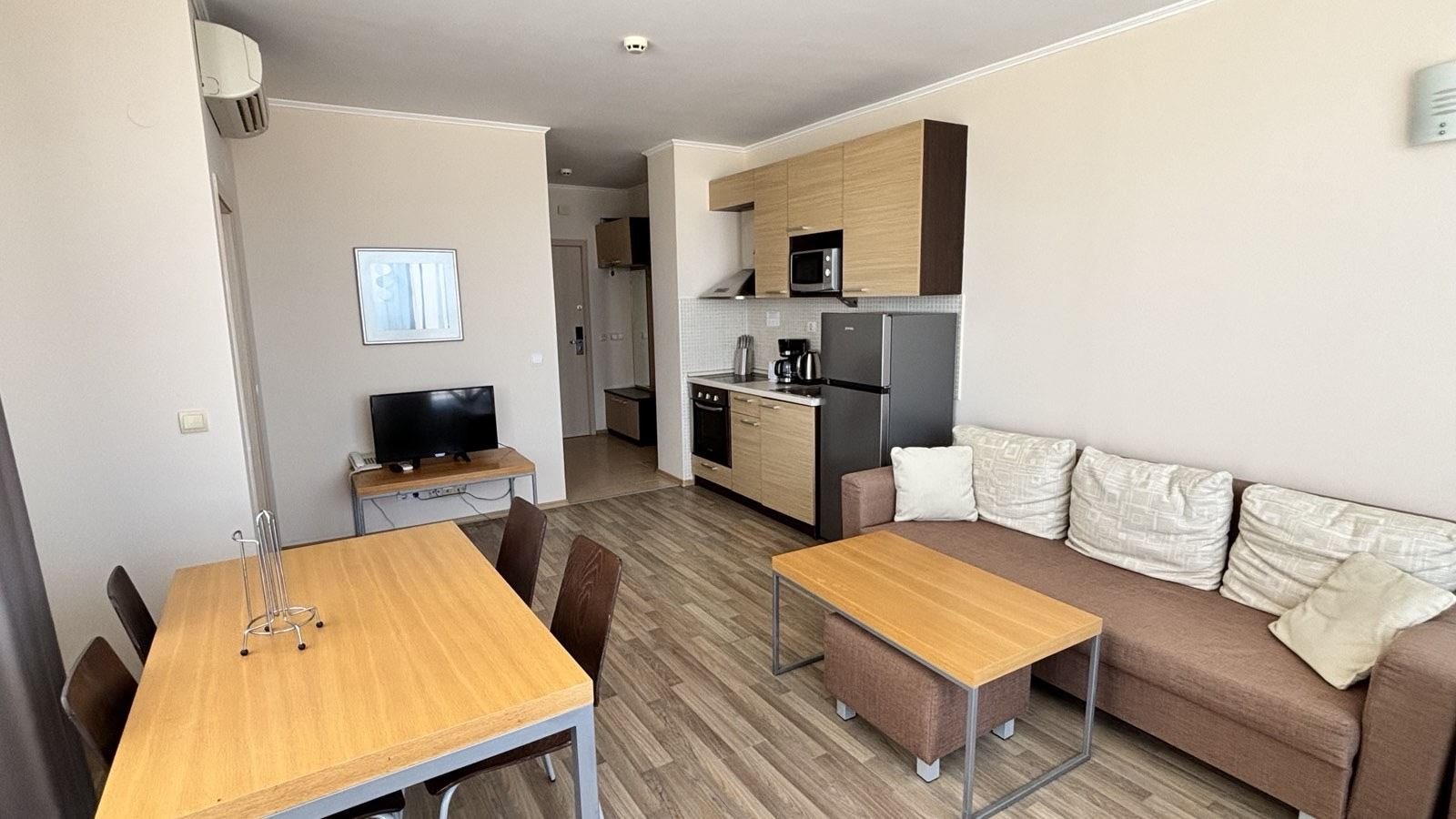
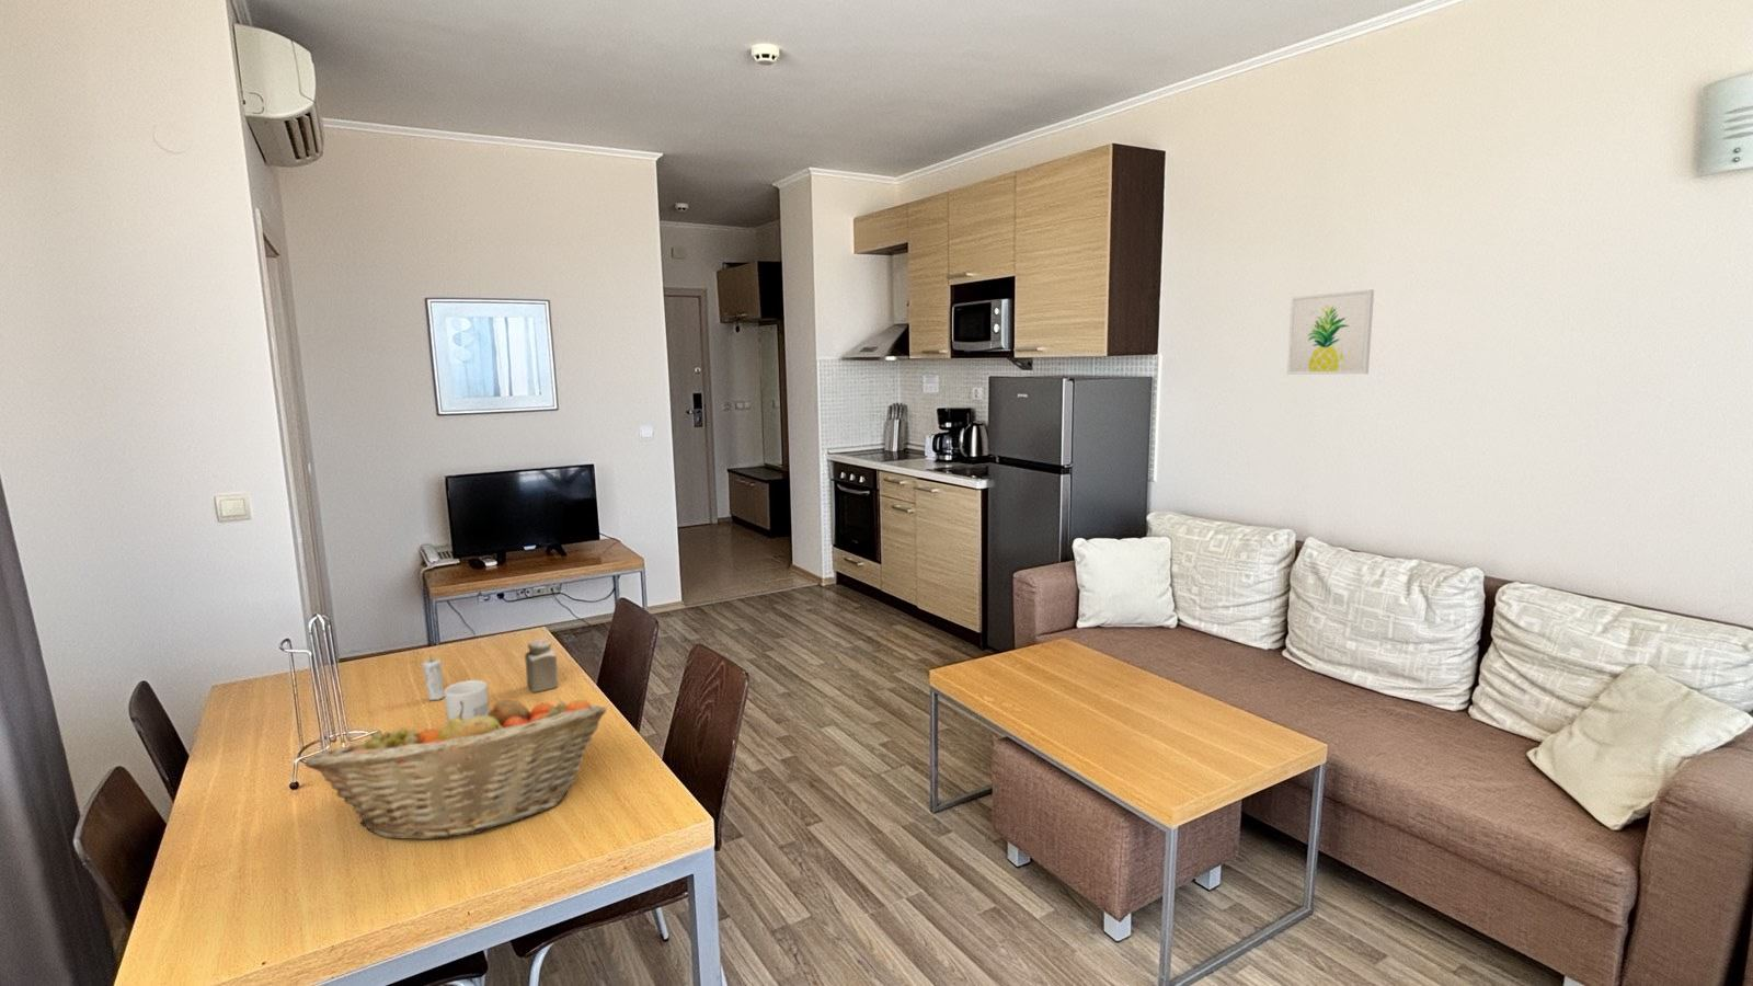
+ wall art (1328, 333)
+ candle (432, 674)
+ mug (467, 707)
+ fruit basket (468, 752)
+ salt shaker (541, 663)
